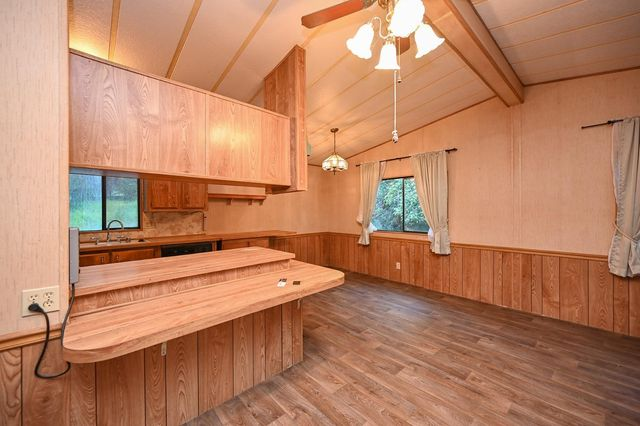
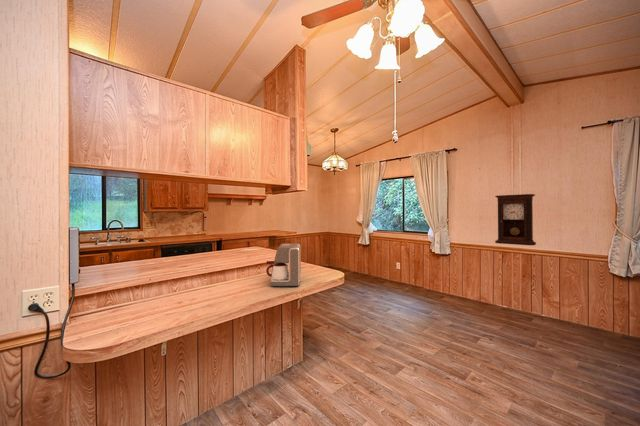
+ pendulum clock (514, 219)
+ coffee maker (287, 262)
